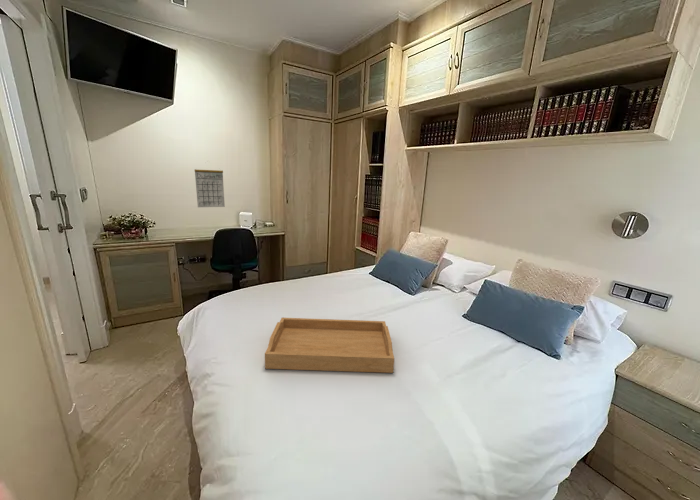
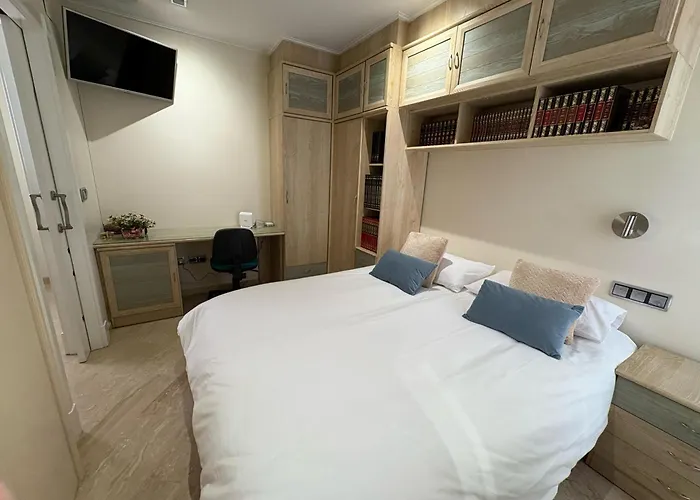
- calendar (210, 184)
- serving tray (331, 340)
